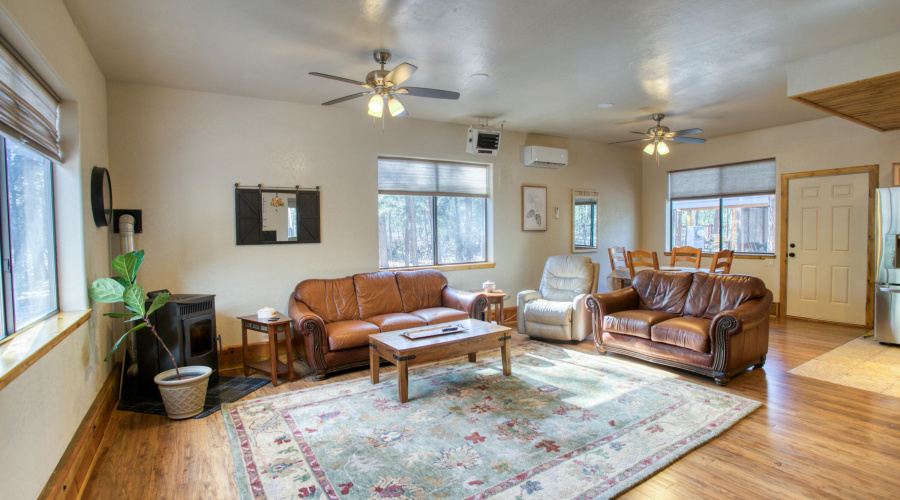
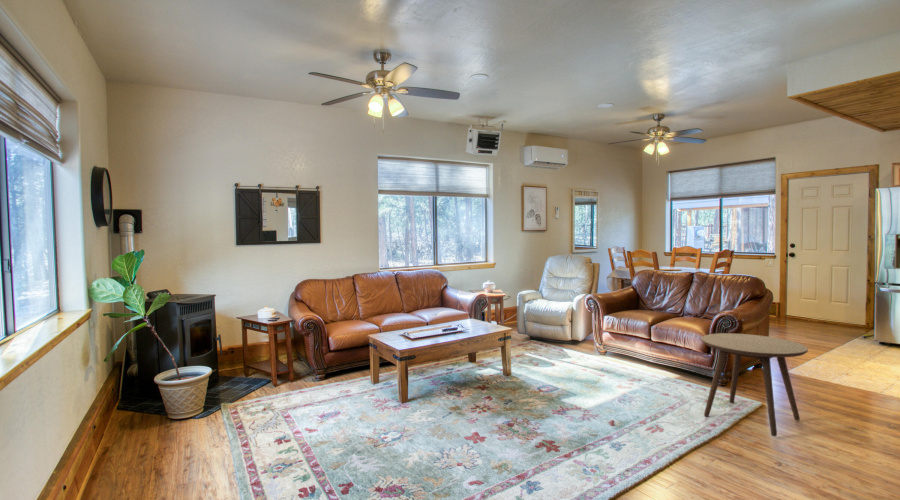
+ side table (763, 375)
